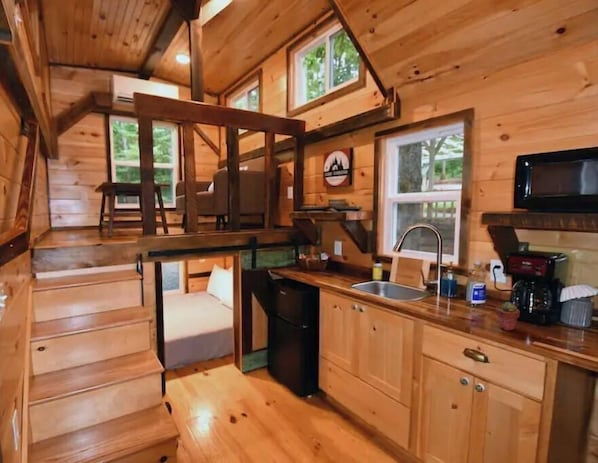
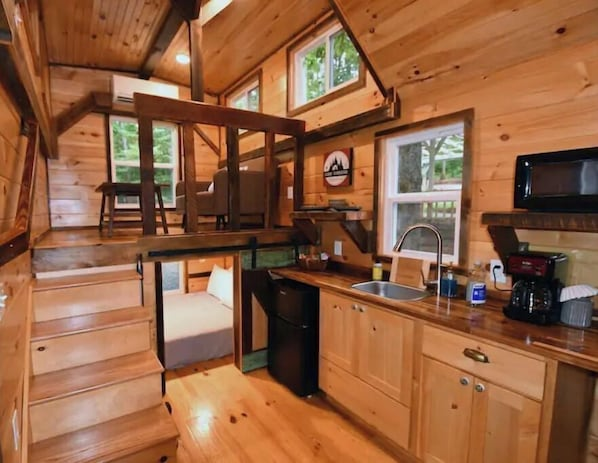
- potted succulent (507, 314)
